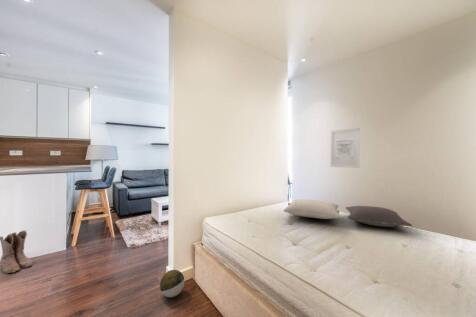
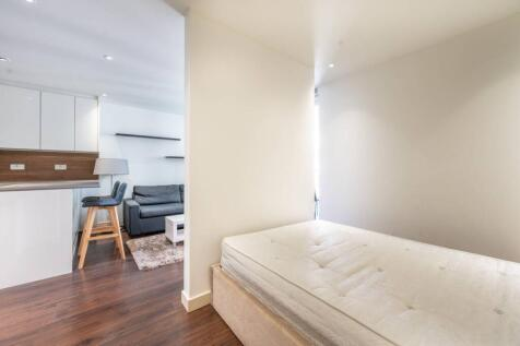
- wall art (344, 148)
- pillow (312, 209)
- decorative ball (172, 283)
- pillow (373, 215)
- boots (16, 249)
